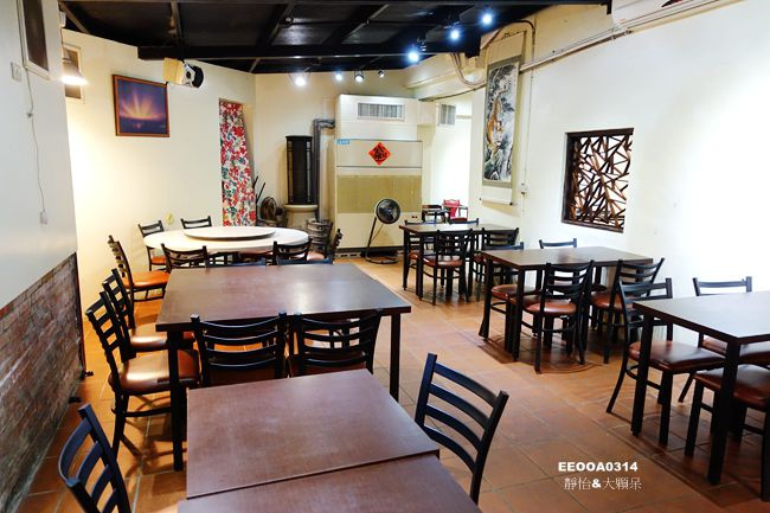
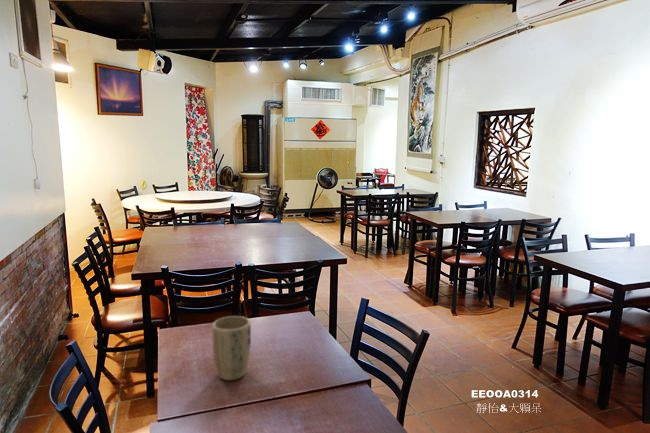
+ plant pot (232, 348)
